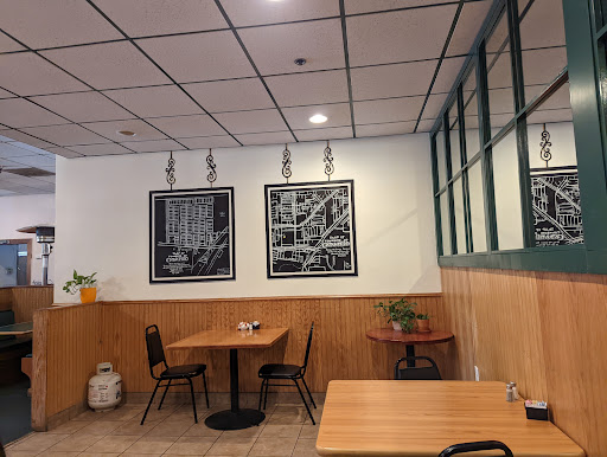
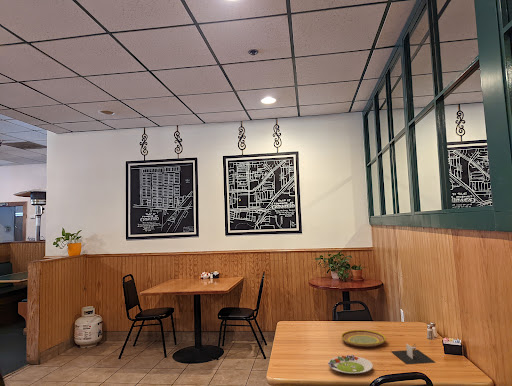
+ plate (363, 339)
+ napkin holder (411, 349)
+ salad plate (350, 365)
